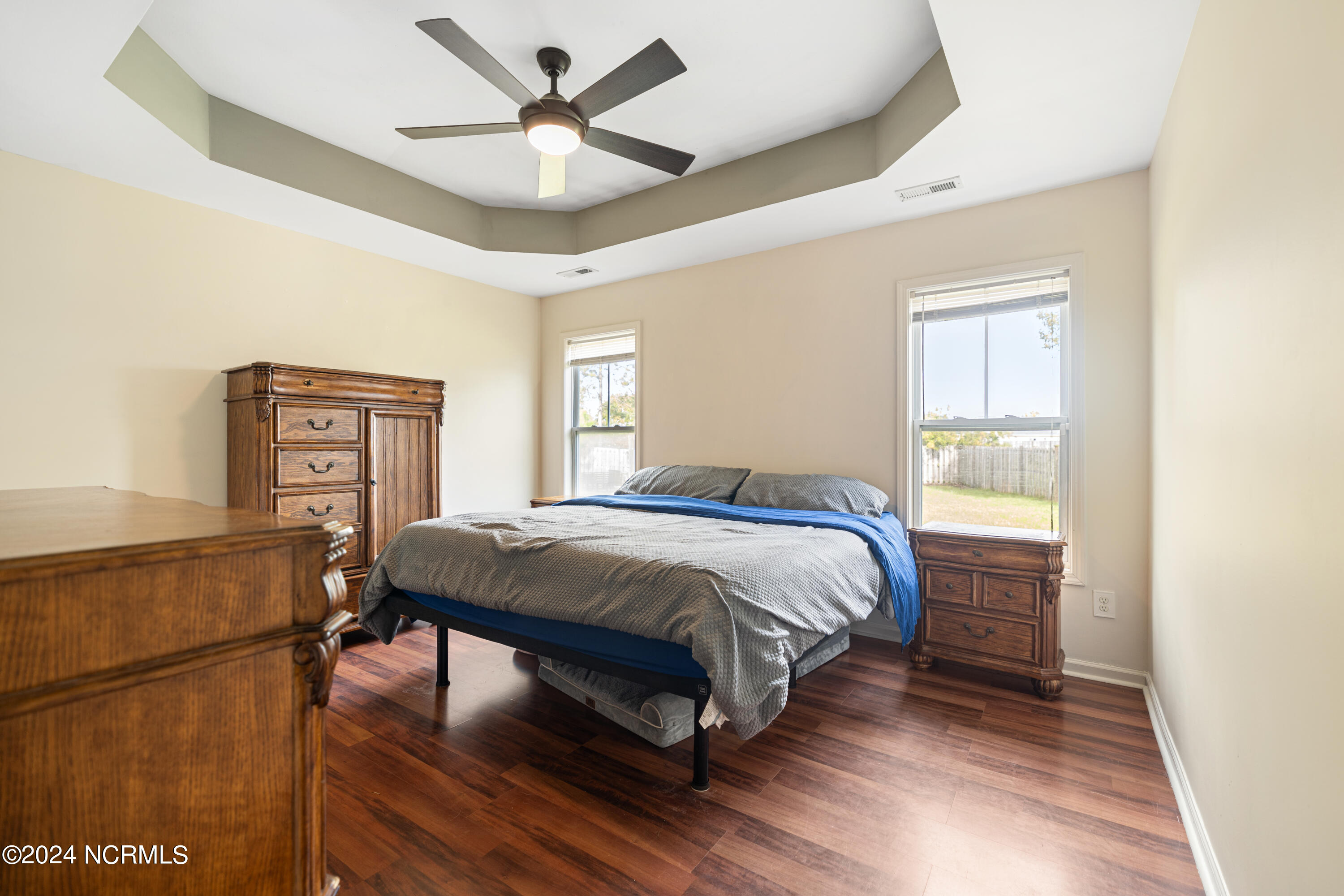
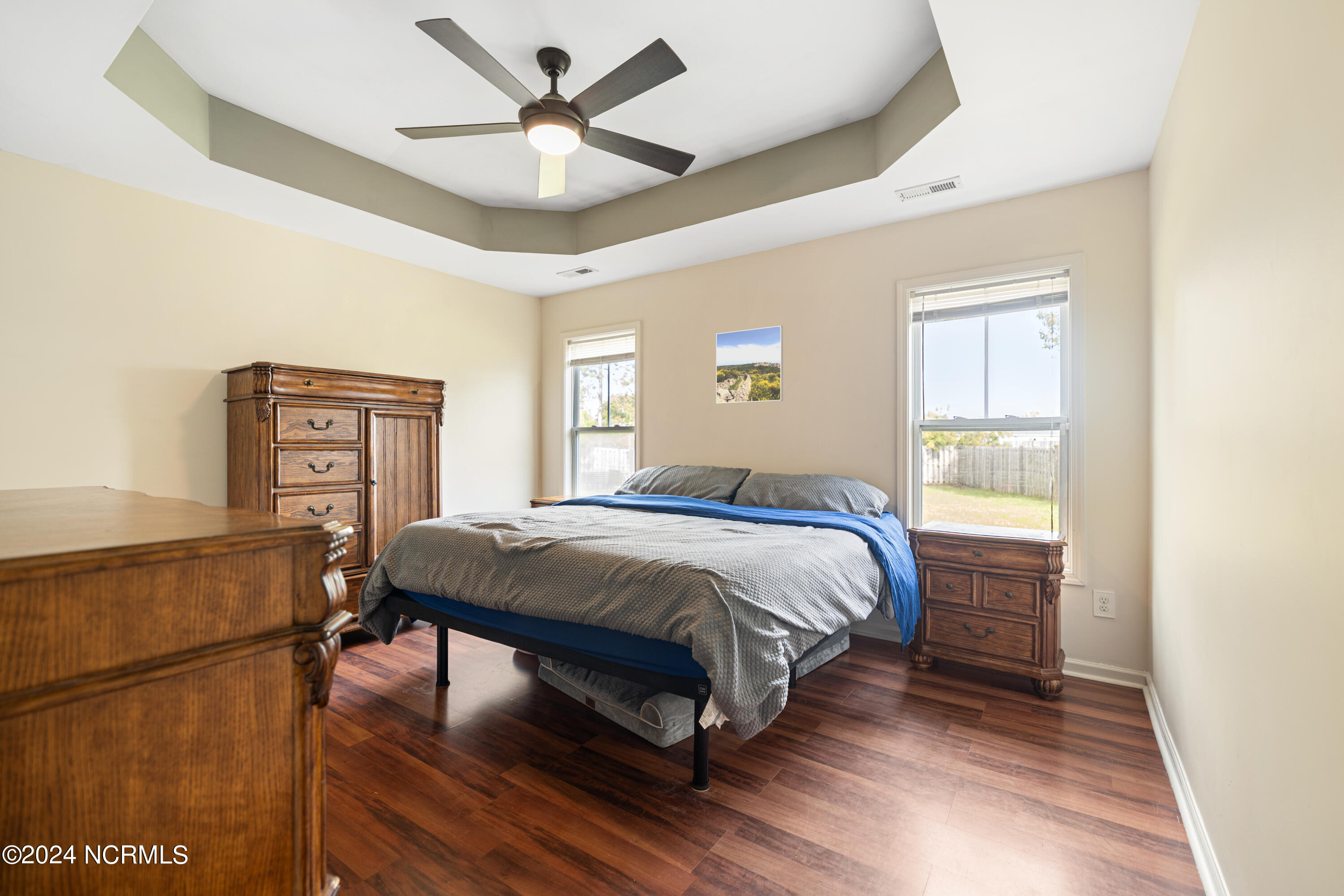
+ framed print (748, 366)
